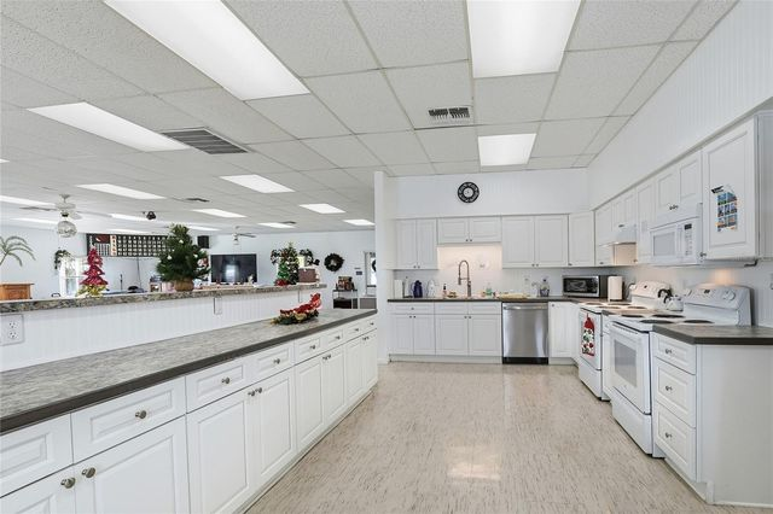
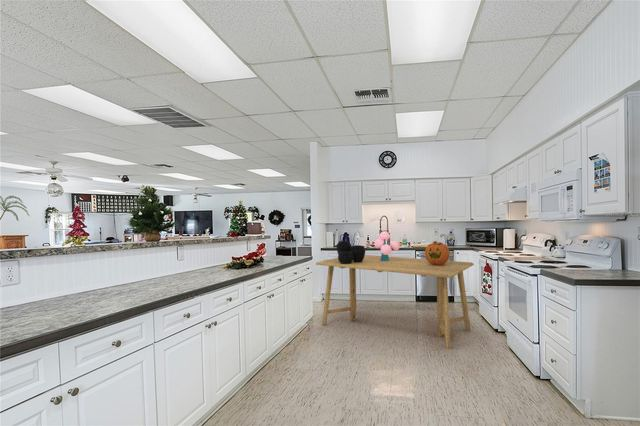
+ dining table (396, 272)
+ bouquet (386, 245)
+ ceramic pot (351, 251)
+ decorative pumpkin (437, 252)
